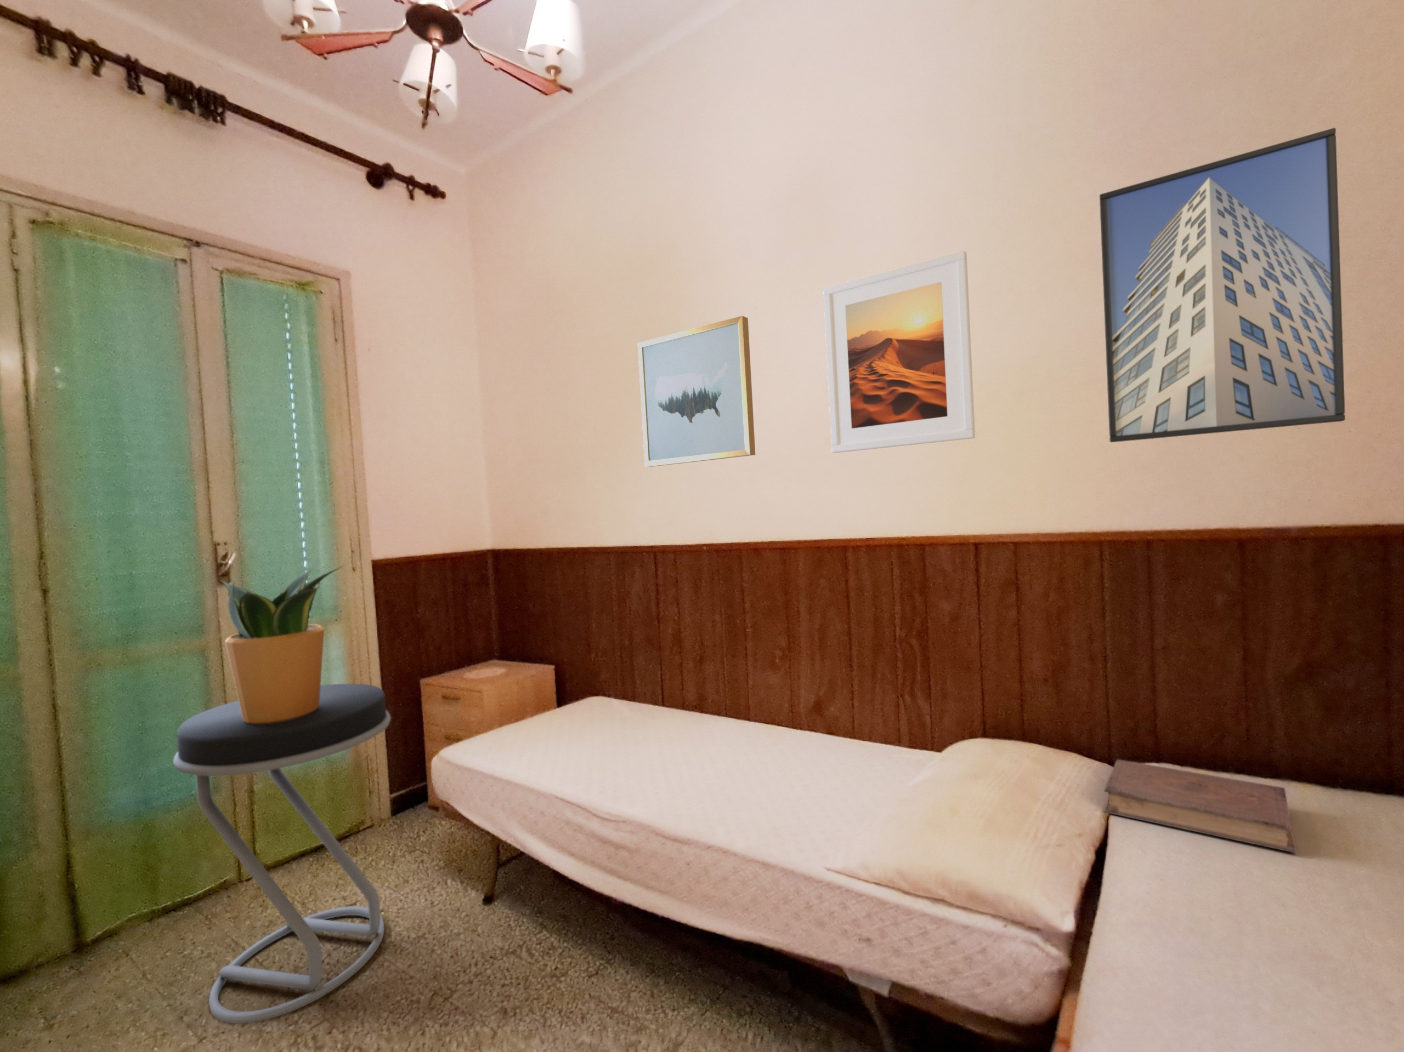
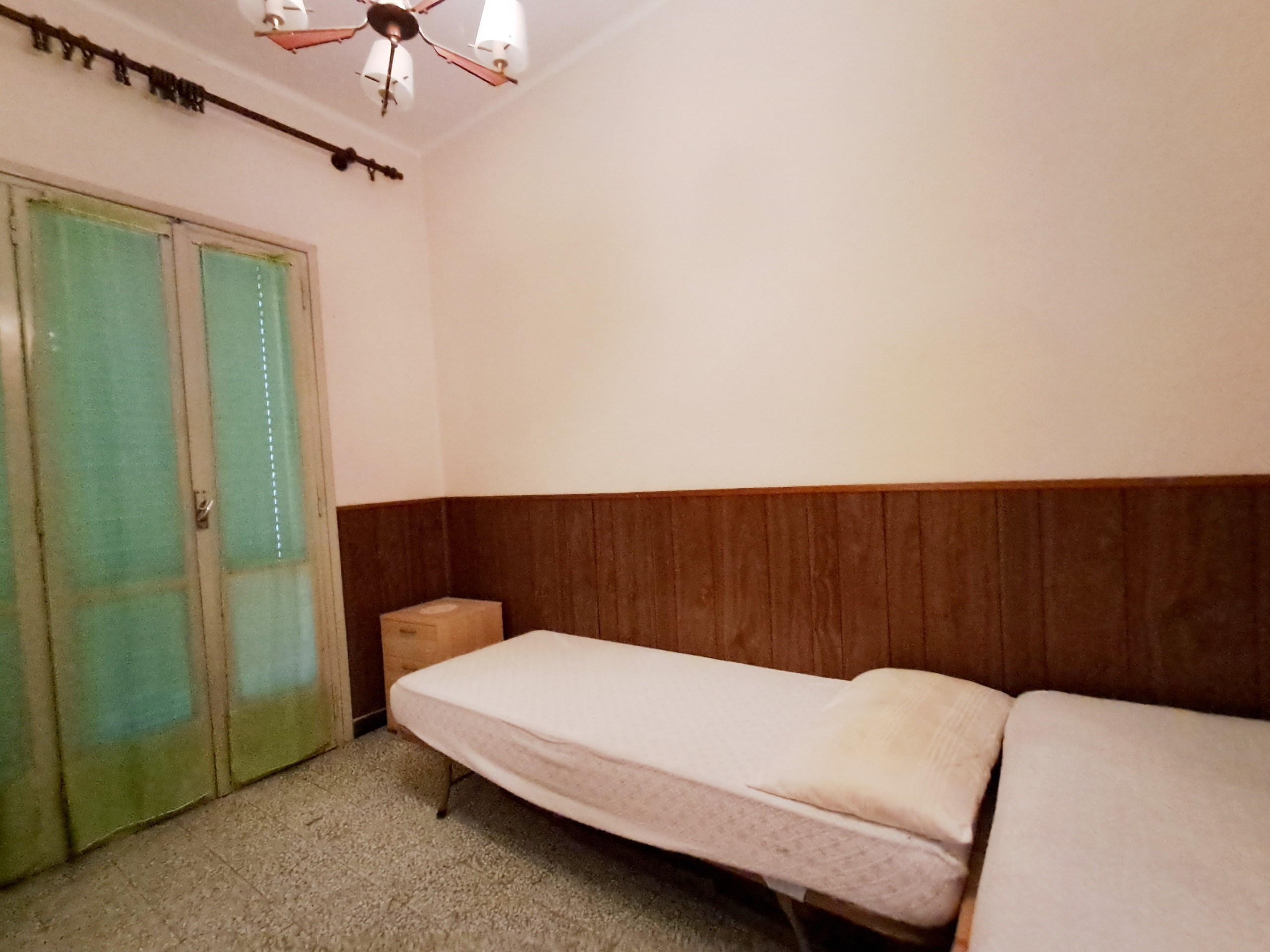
- wall art (693, 396)
- potted plant (281, 641)
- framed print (1212, 299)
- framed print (894, 359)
- stool (308, 825)
- book (1195, 799)
